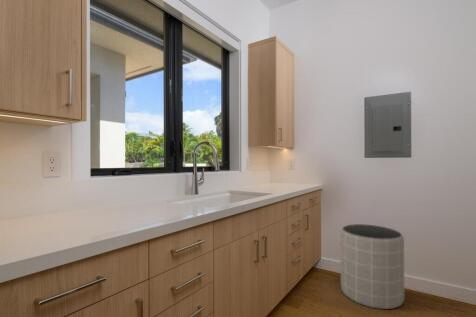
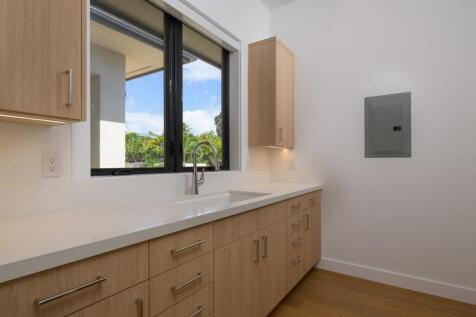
- trash can (370, 262)
